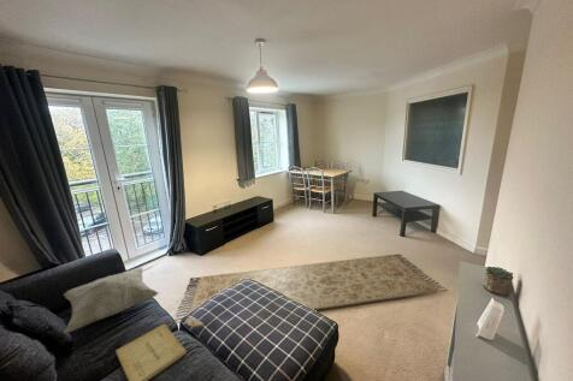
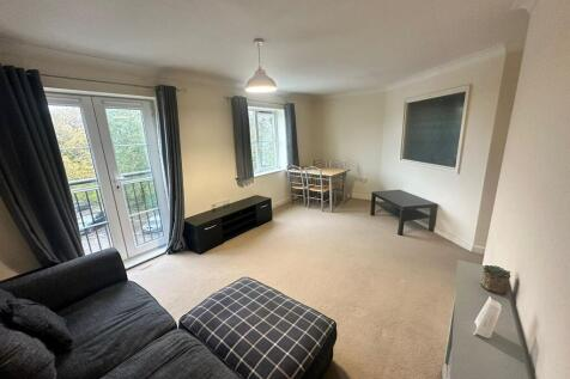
- book (150, 351)
- rug (309, 284)
- decorative pillow (111, 293)
